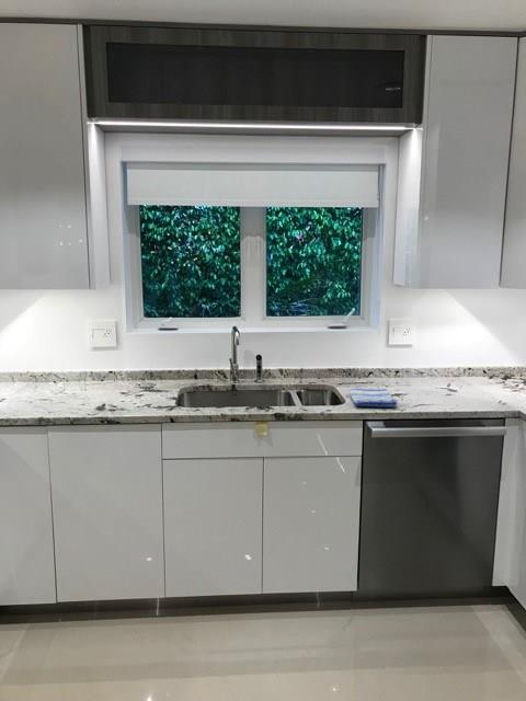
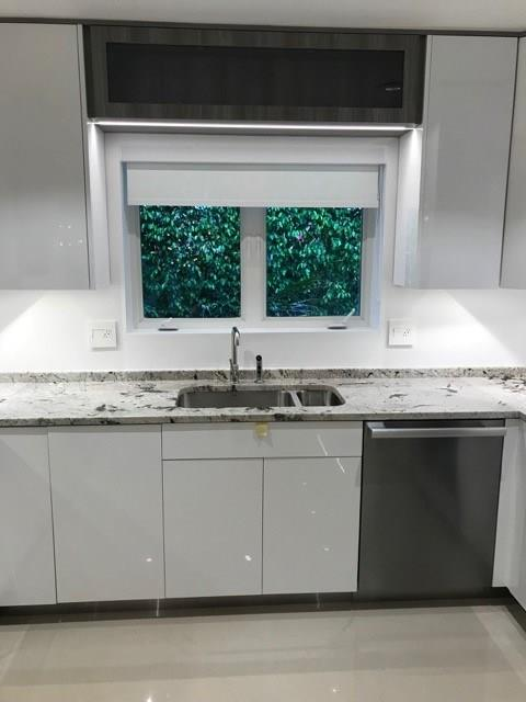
- dish towel (371, 397)
